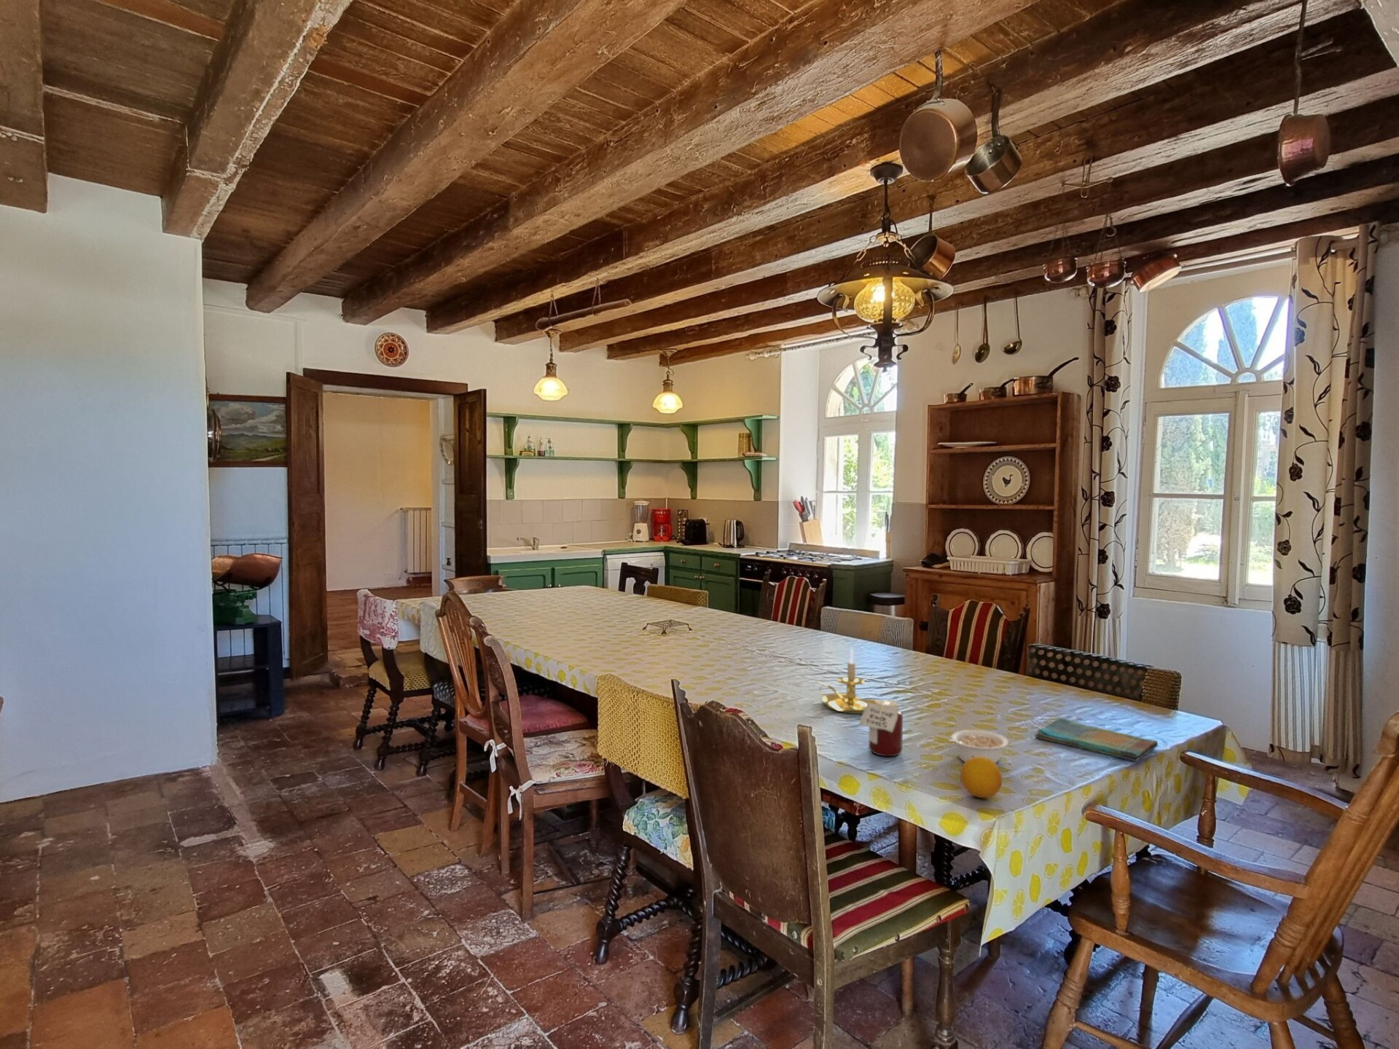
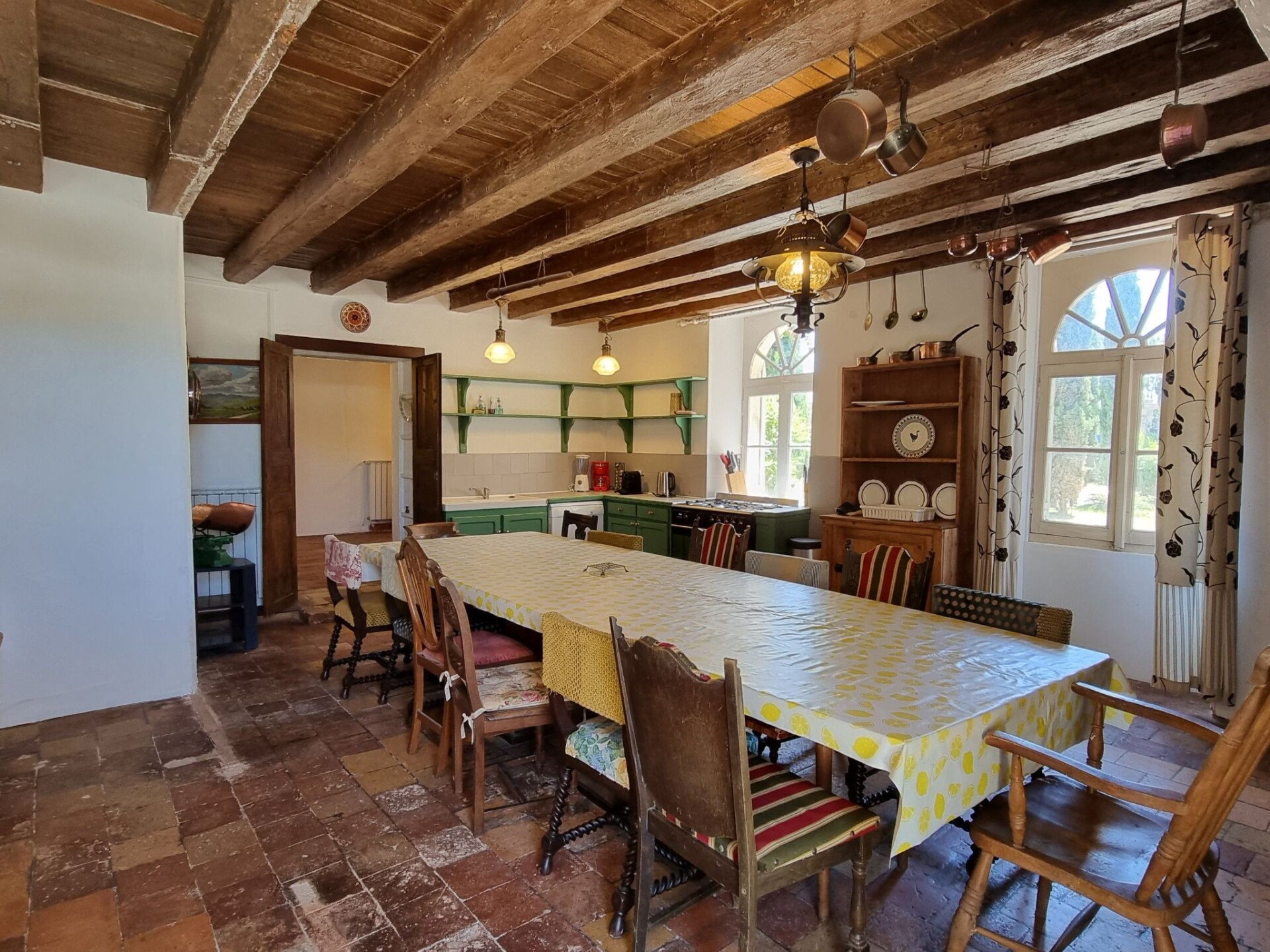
- candle holder (847, 677)
- fruit (980, 777)
- legume (978, 747)
- jar (883, 728)
- dish towel (1095, 737)
